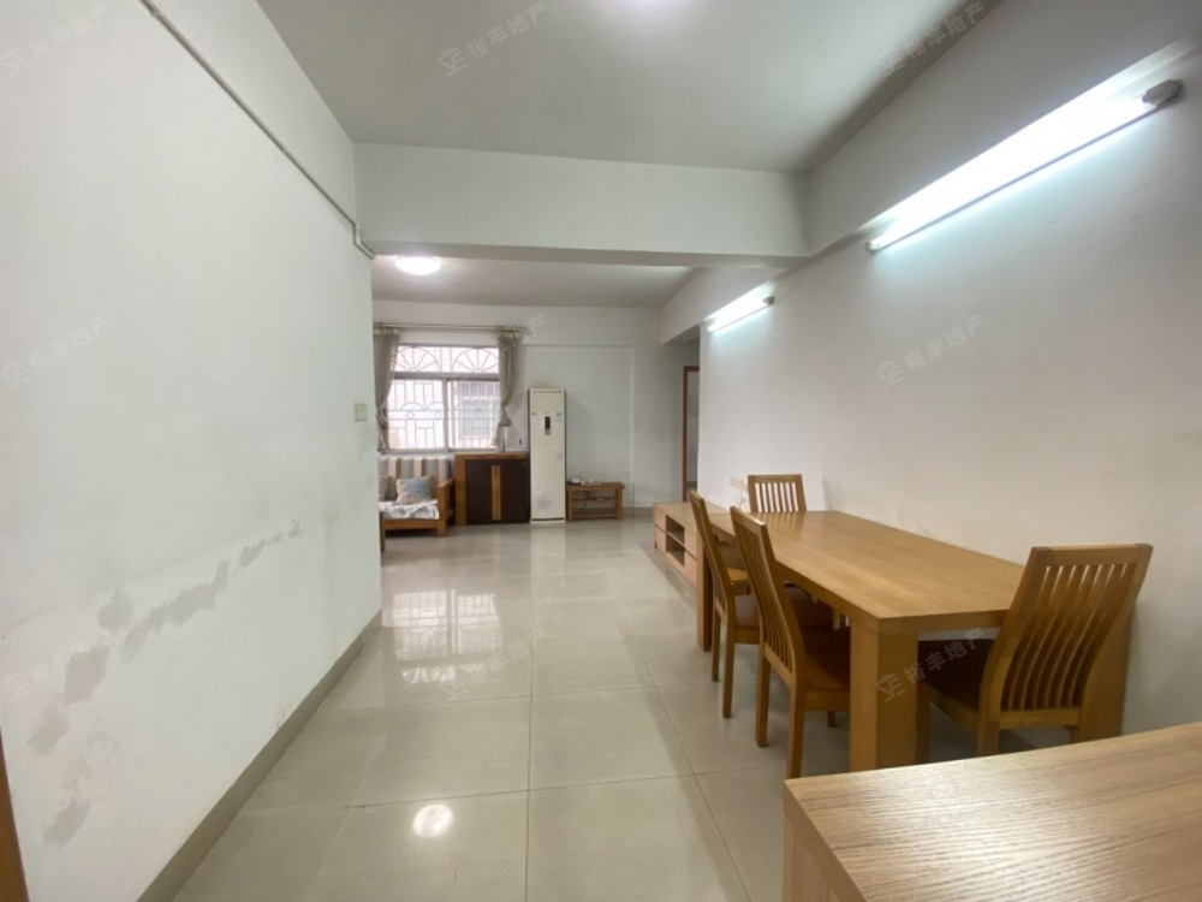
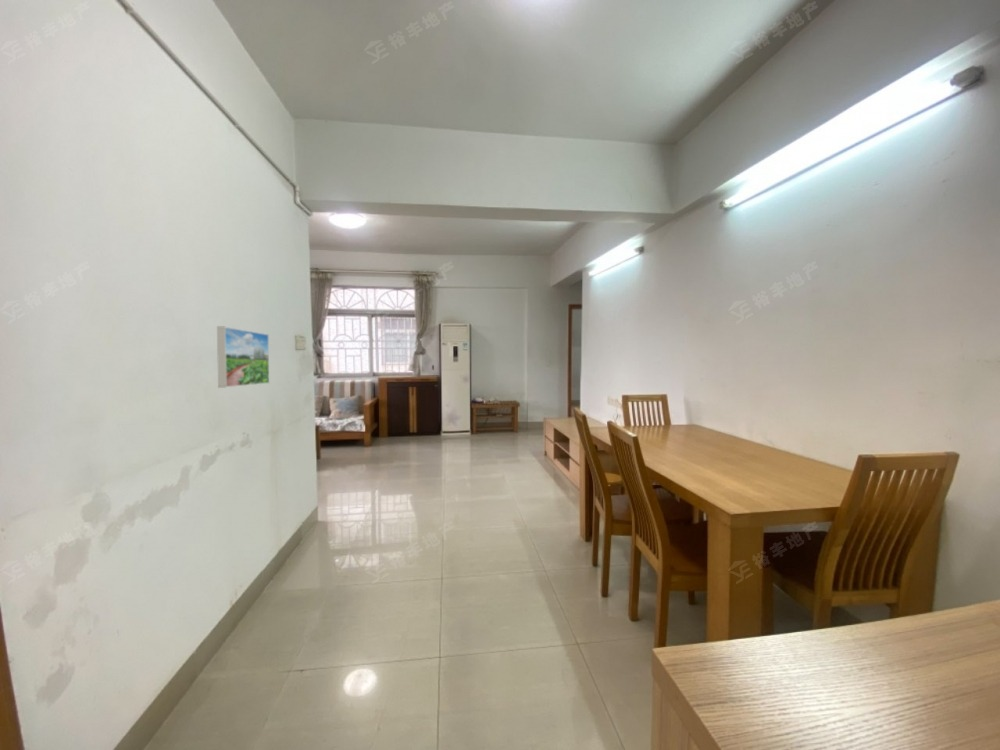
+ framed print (246, 358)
